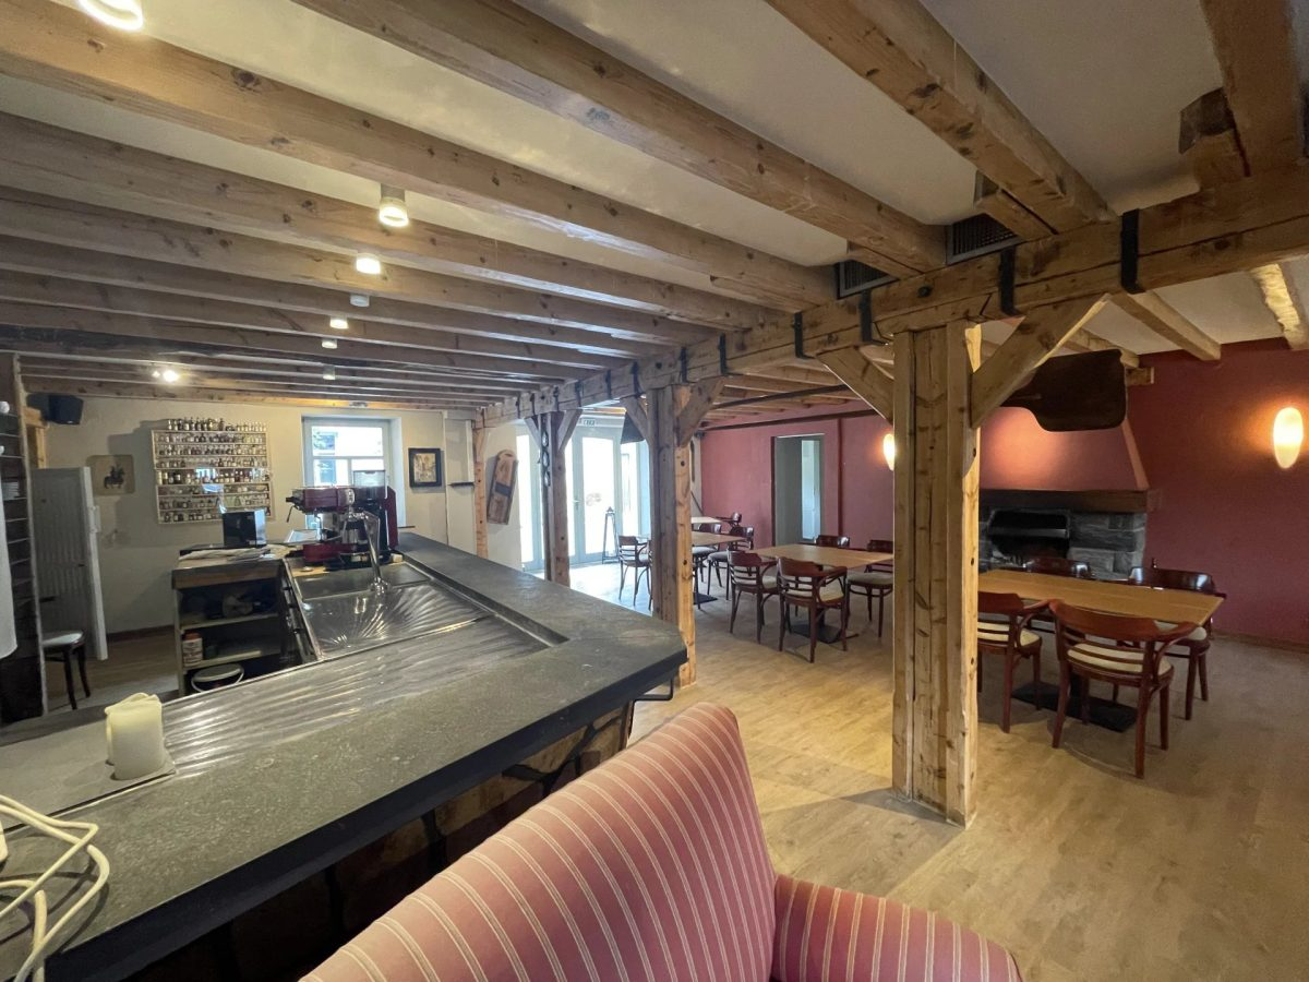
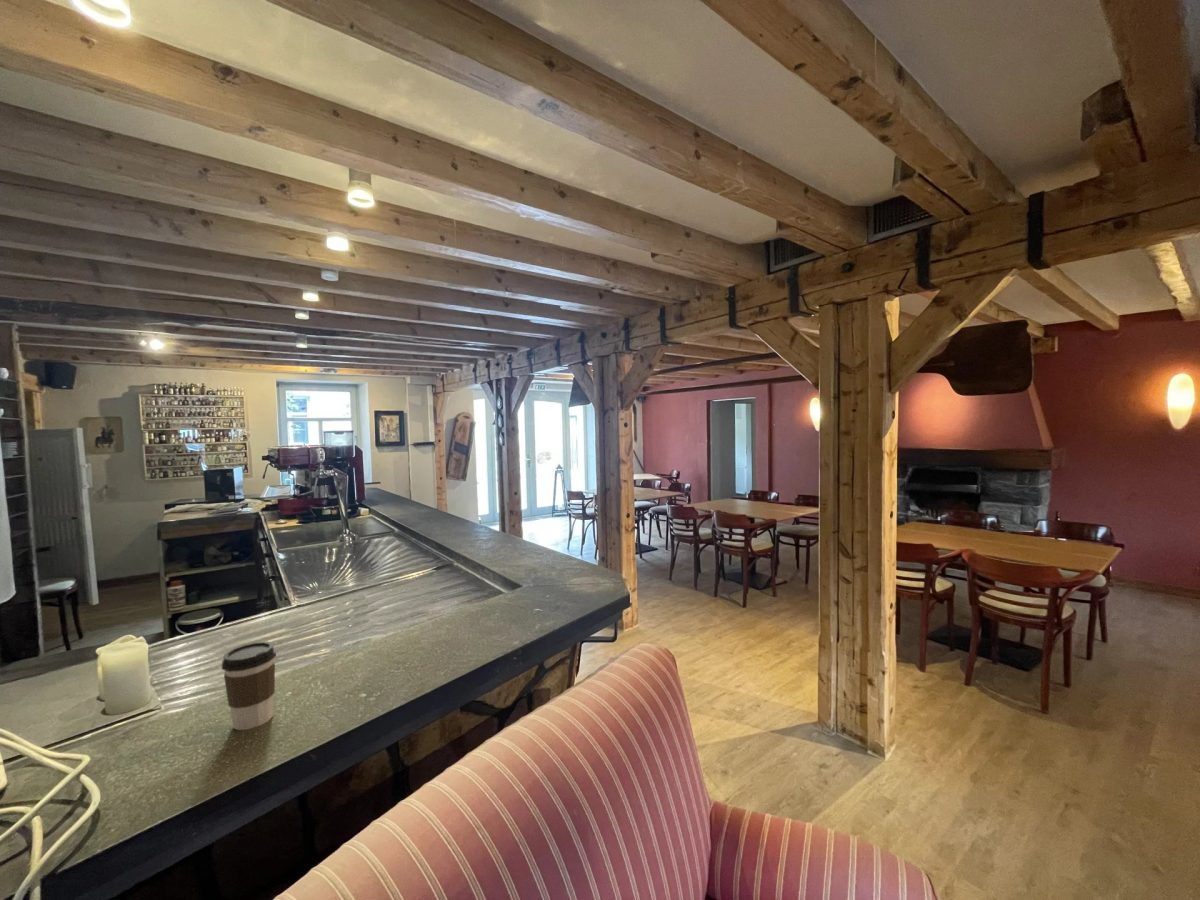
+ coffee cup (251, 685)
